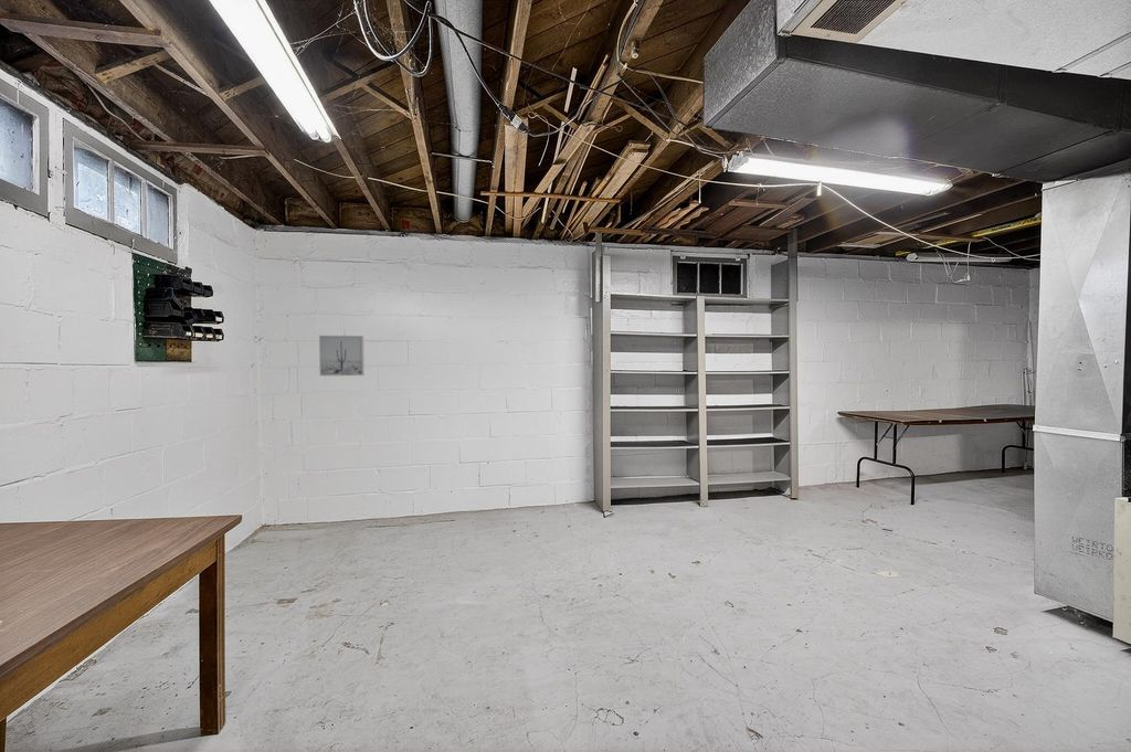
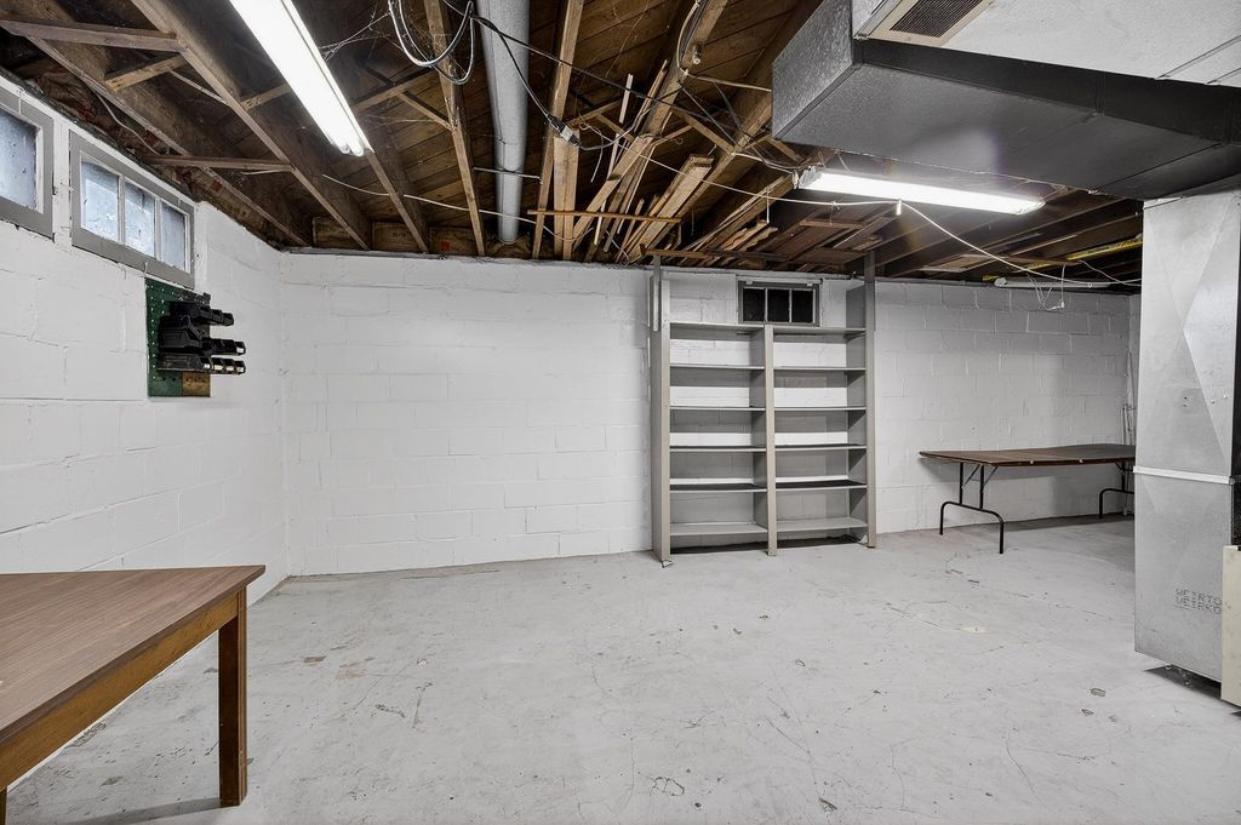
- wall art (341, 356)
